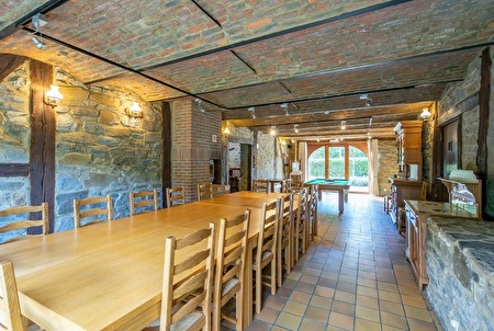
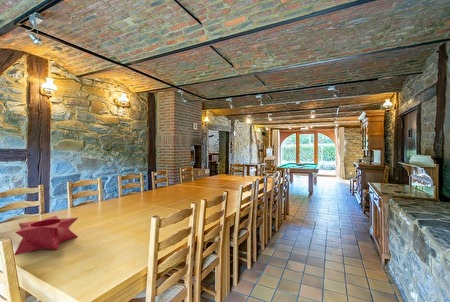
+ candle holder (49, 232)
